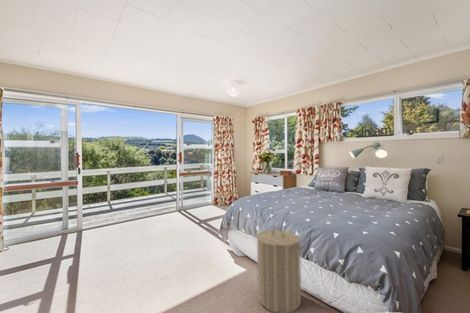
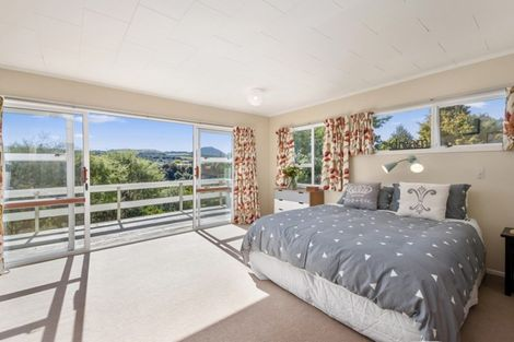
- laundry hamper (278, 262)
